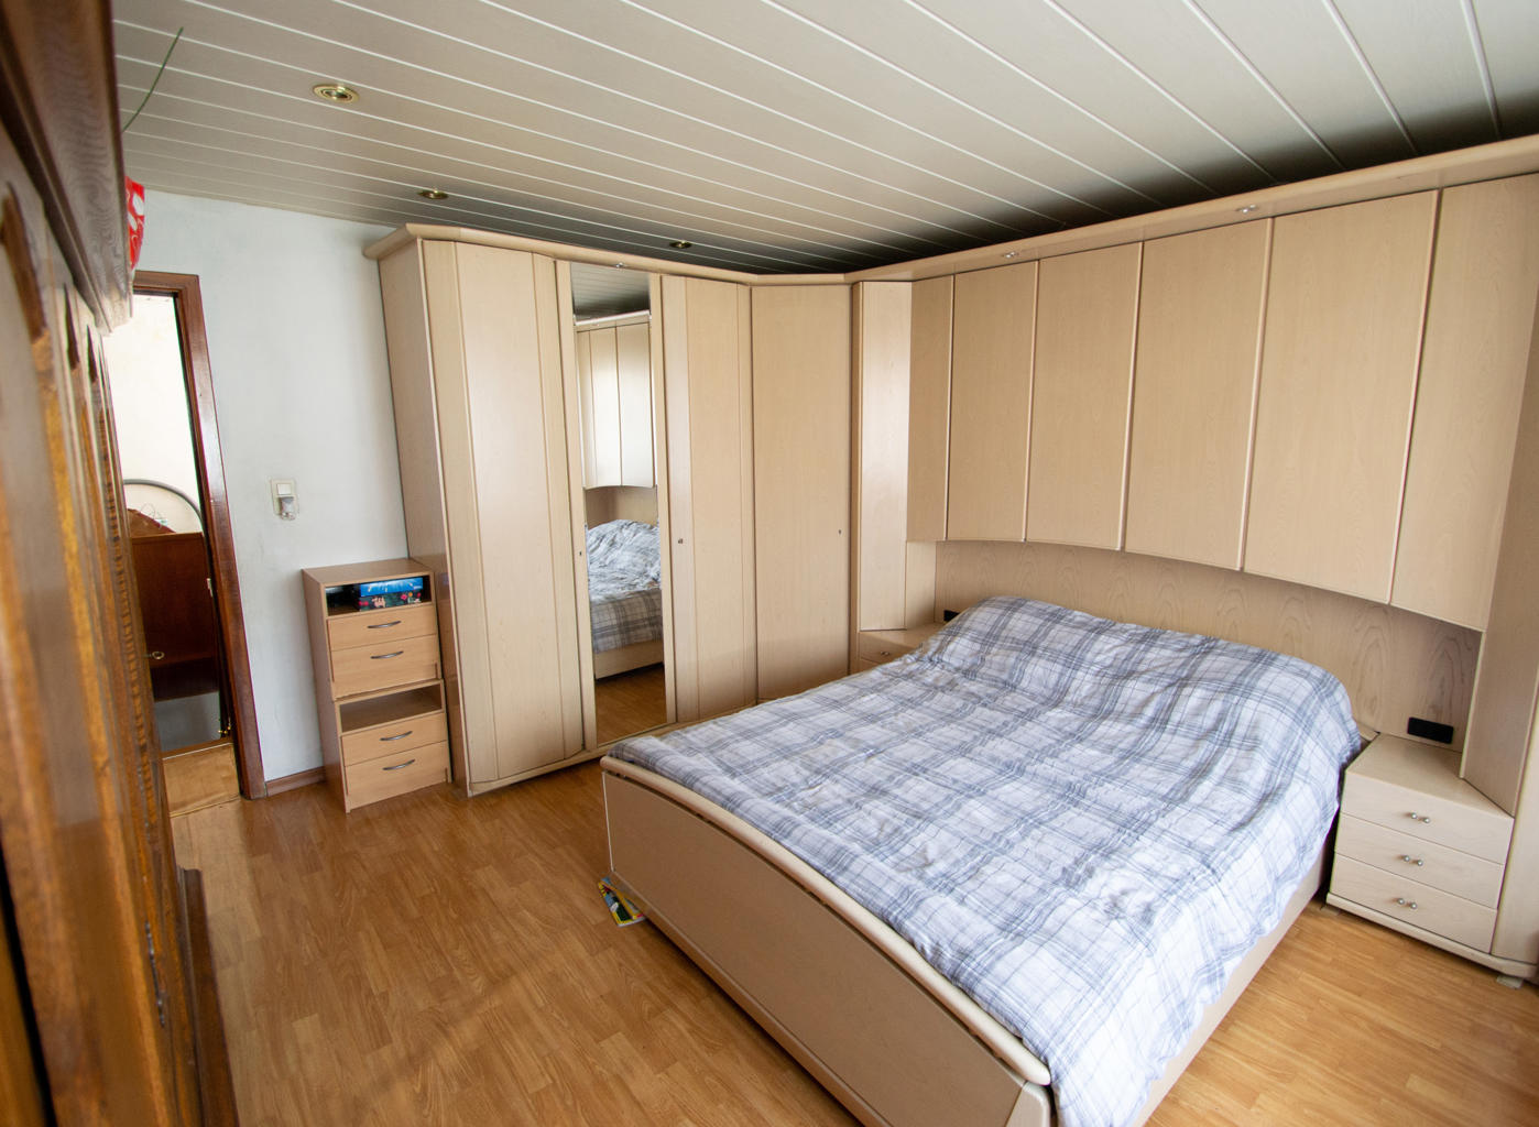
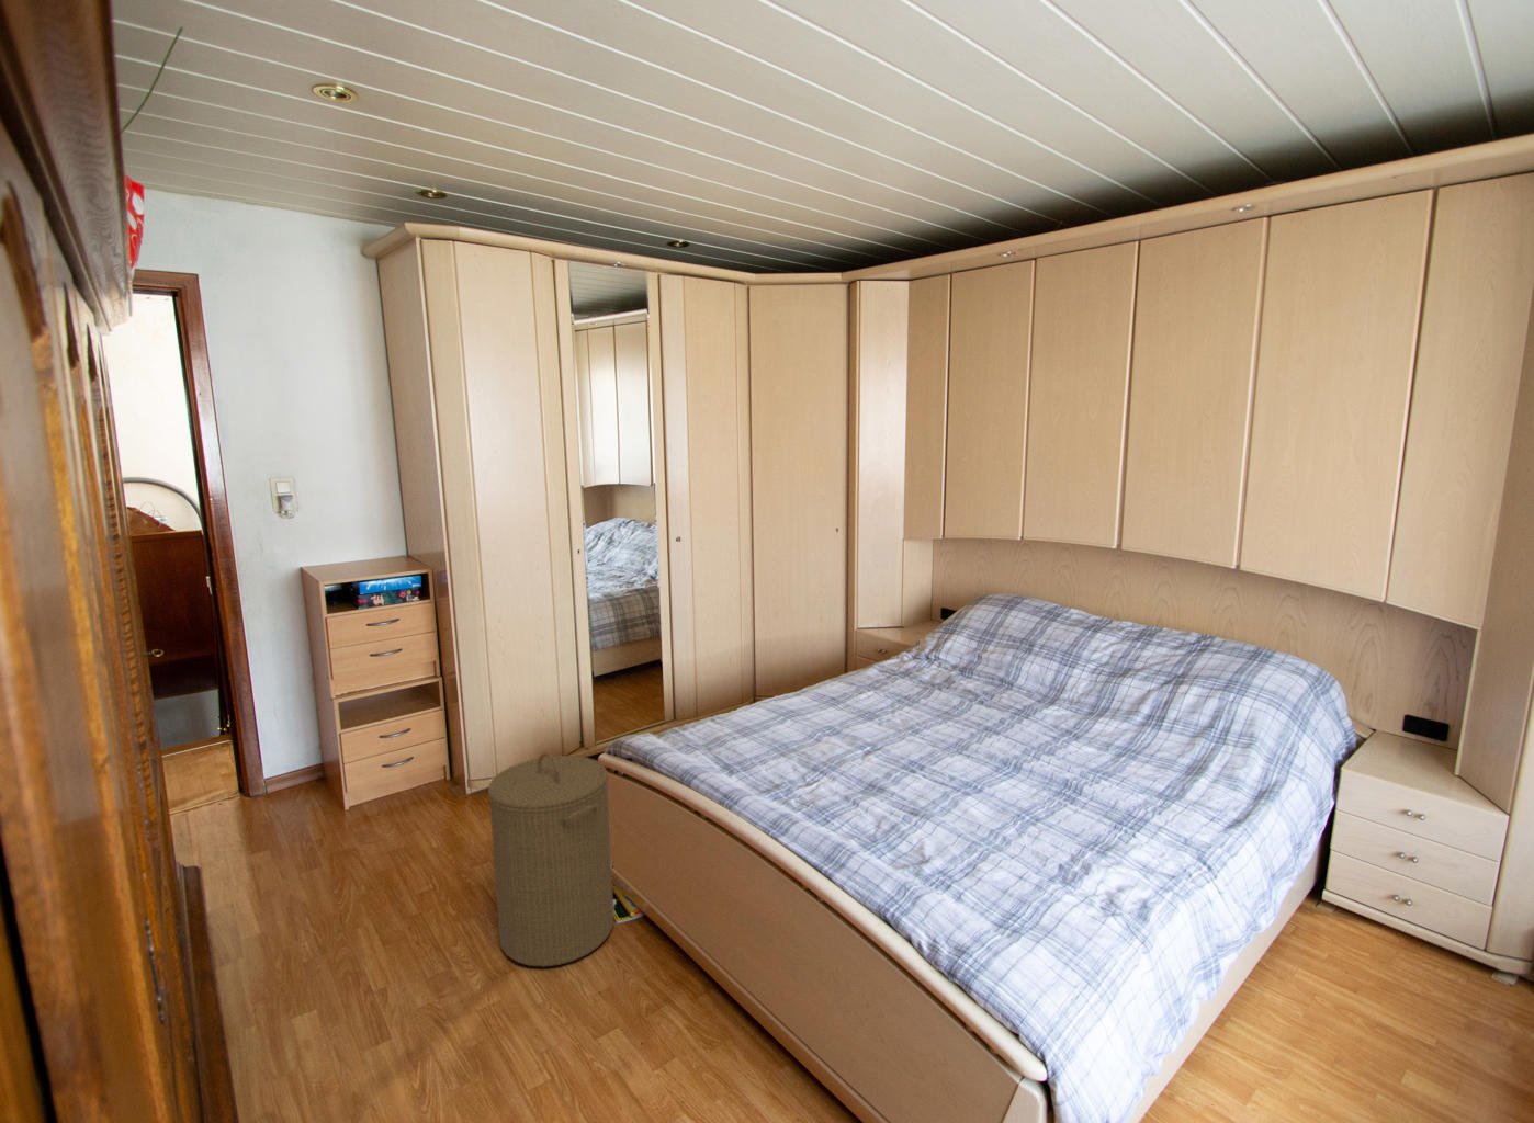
+ laundry hamper (551, 843)
